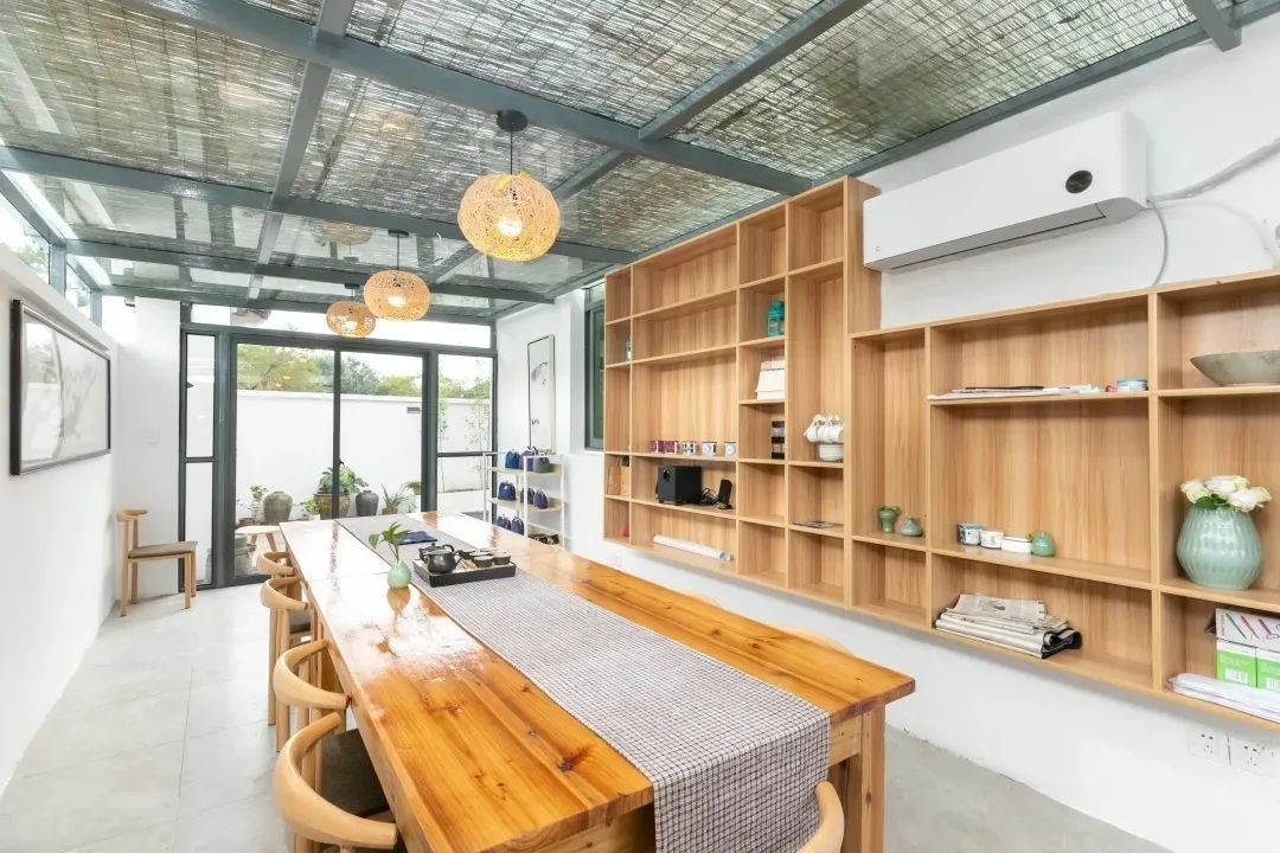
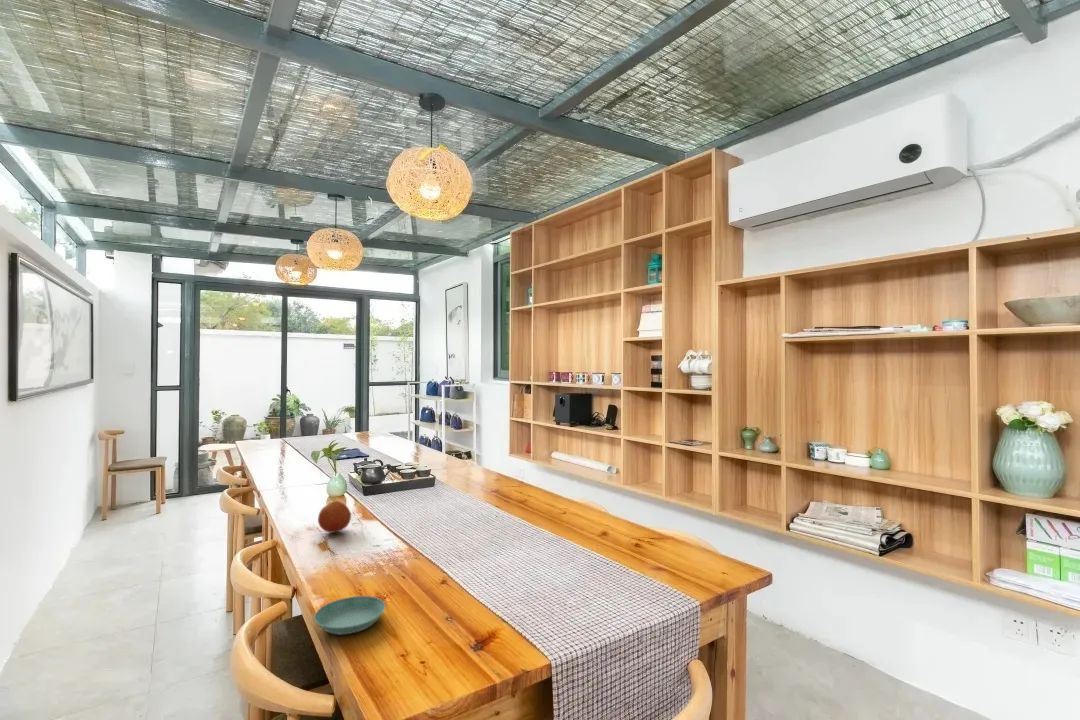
+ saucer (350, 616)
+ fruit (334, 516)
